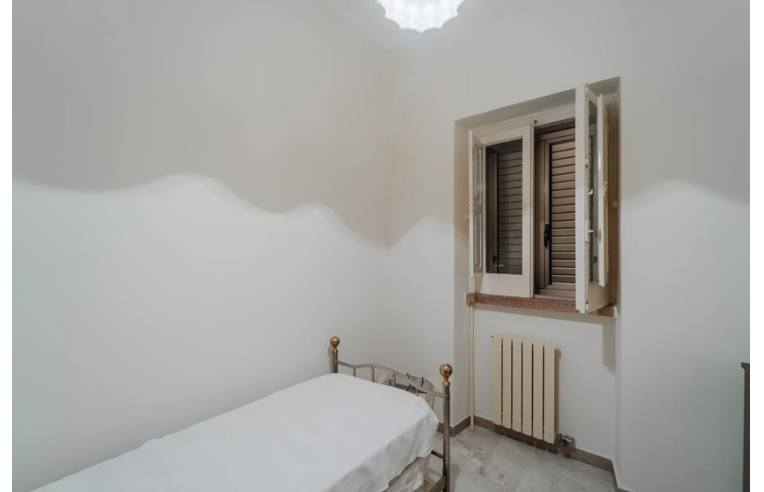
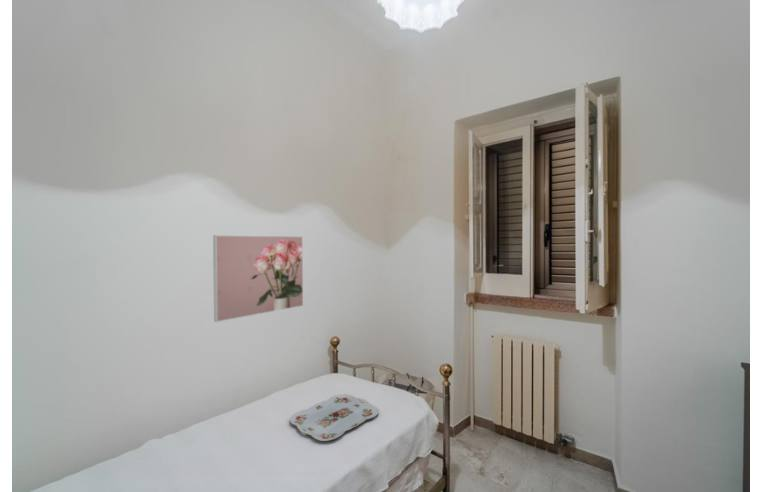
+ serving tray (335, 415)
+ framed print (262, 274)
